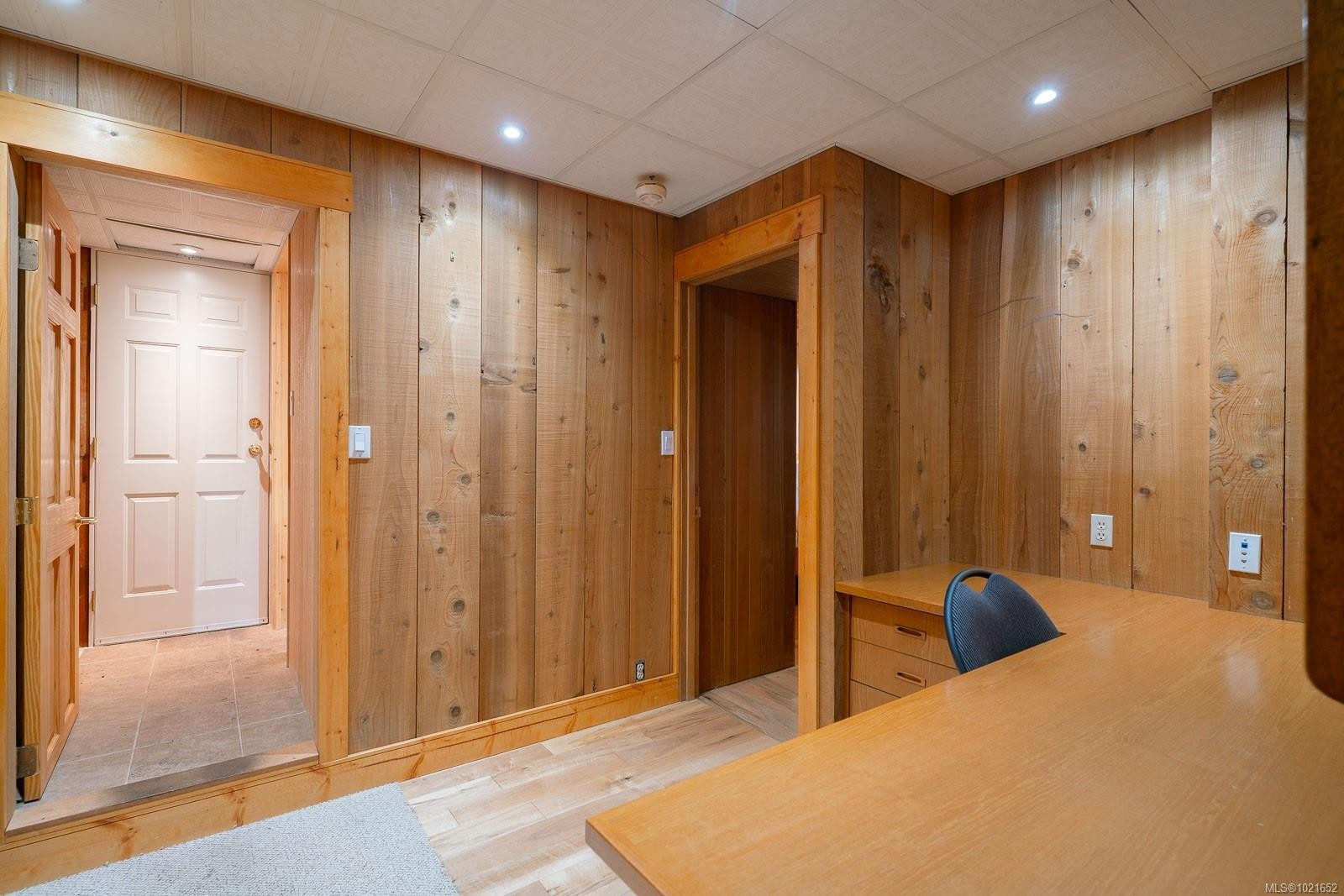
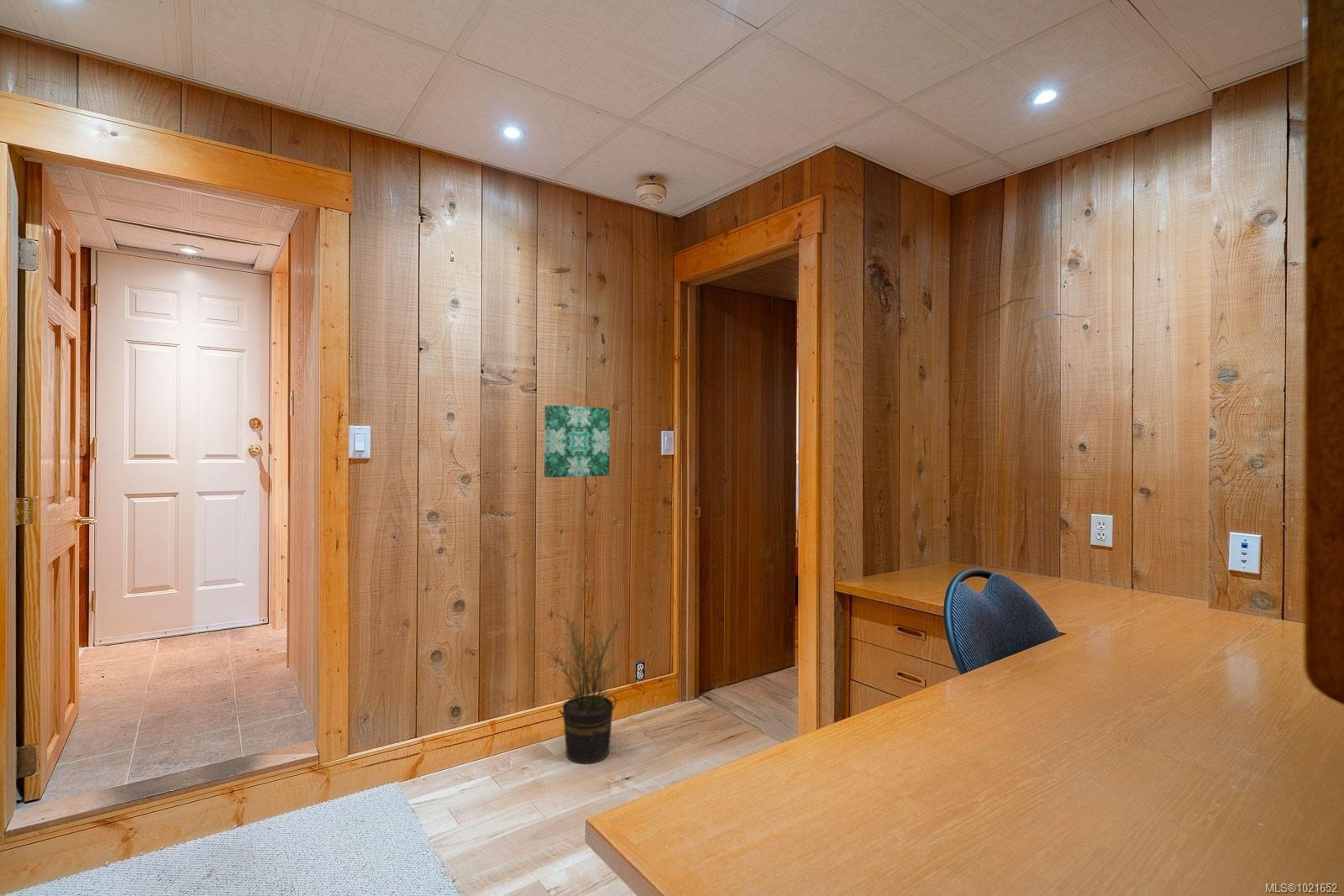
+ potted plant (584, 680)
+ wall art (577, 441)
